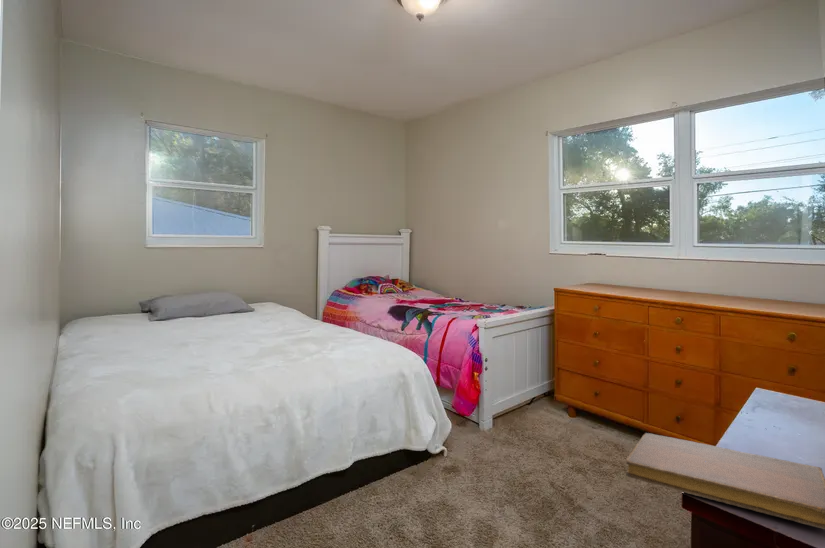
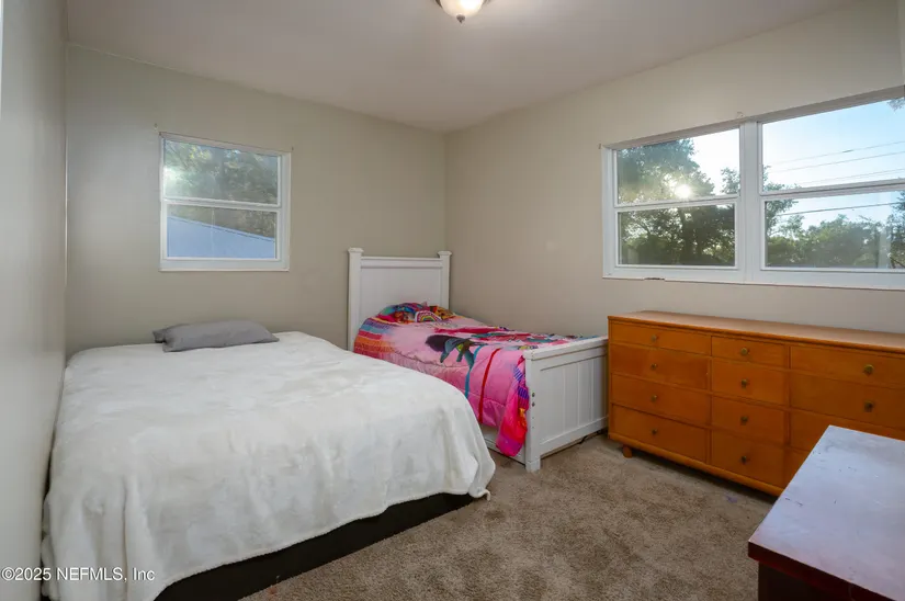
- notebook (721, 471)
